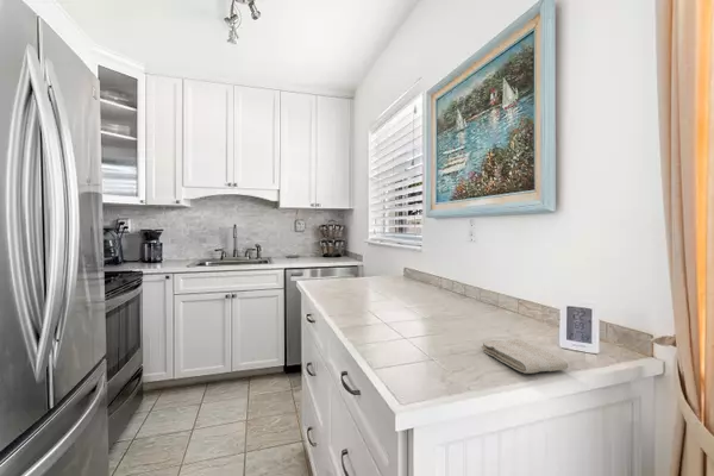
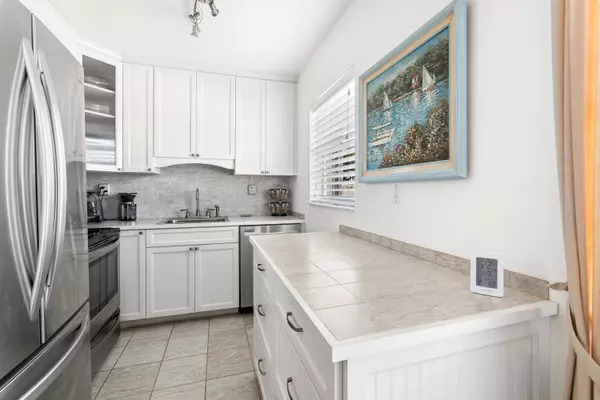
- washcloth (520, 353)
